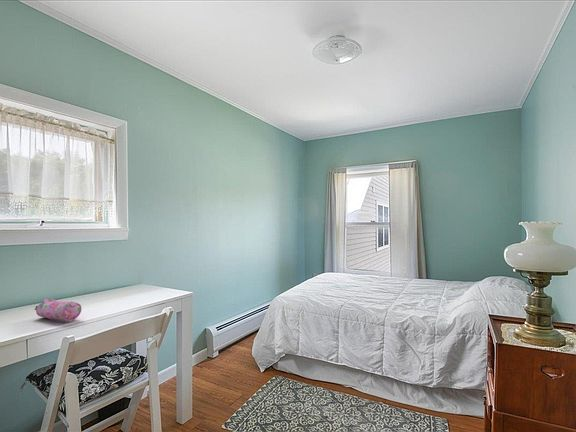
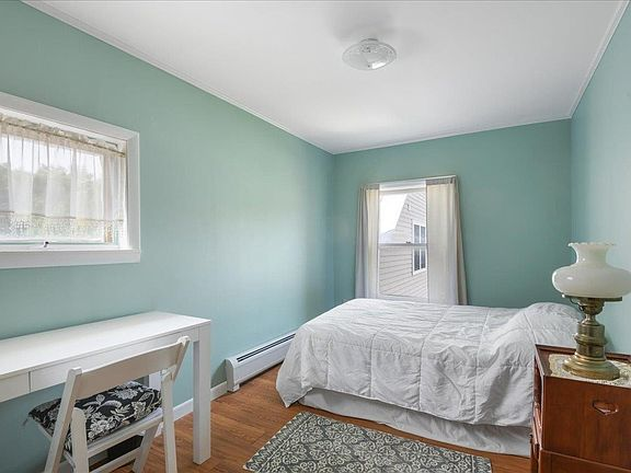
- pencil case (58, 309)
